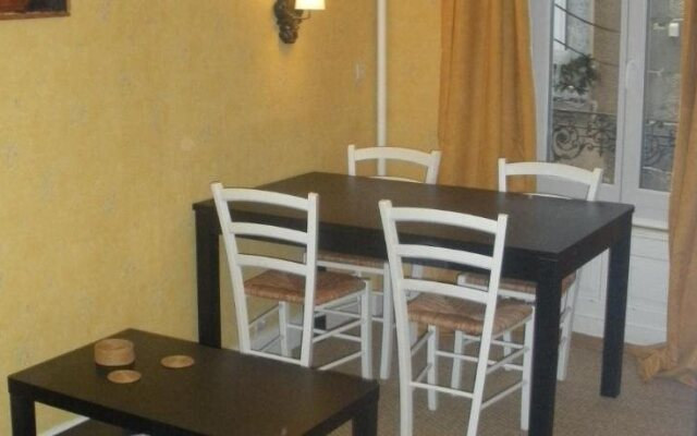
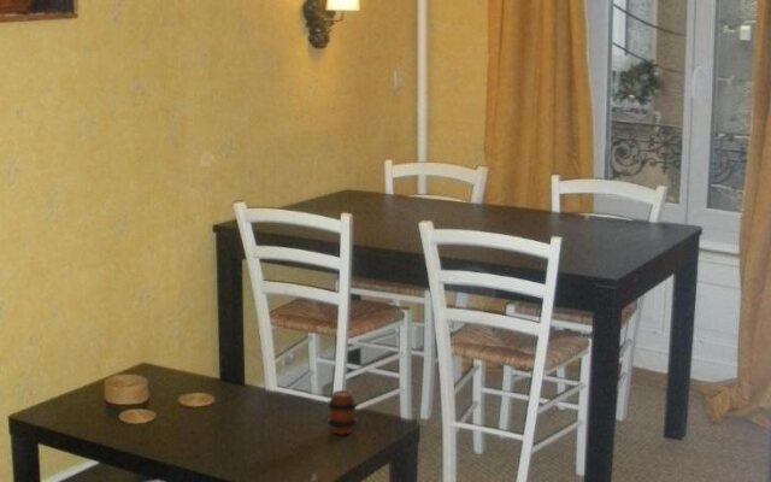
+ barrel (342, 412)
